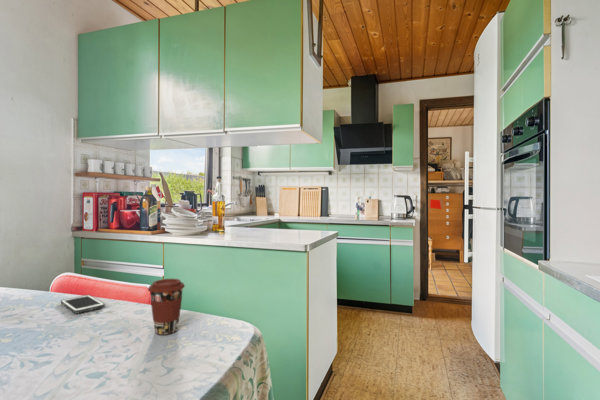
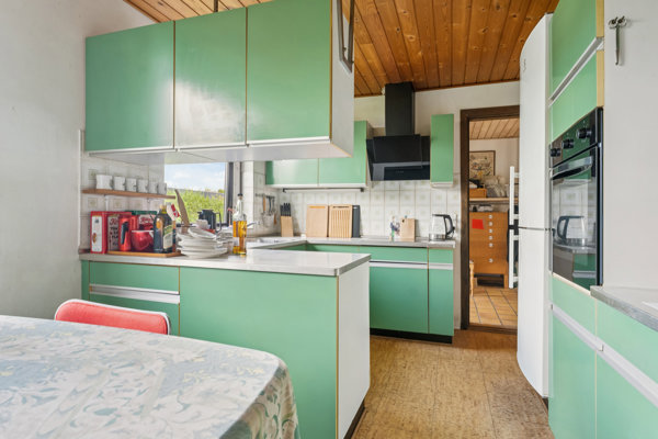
- cell phone (82, 303)
- coffee cup (166, 306)
